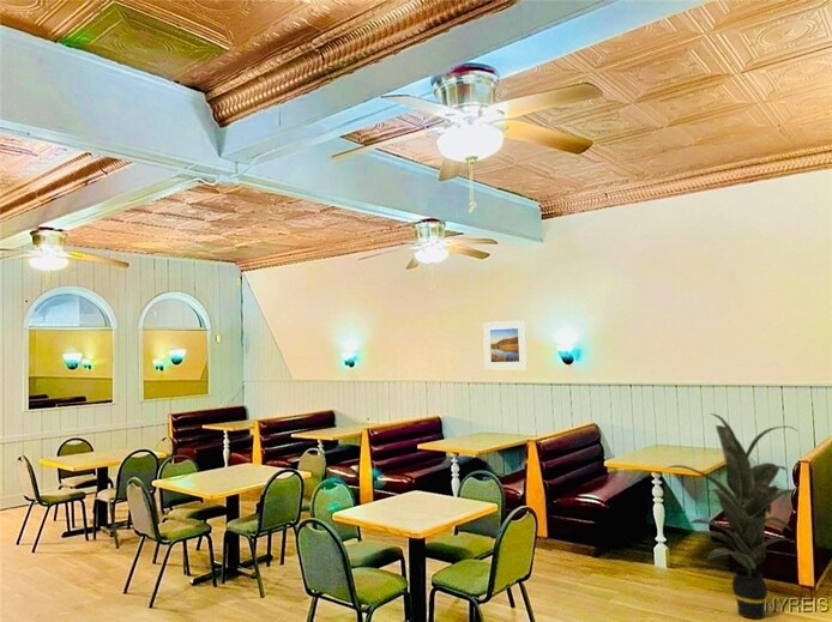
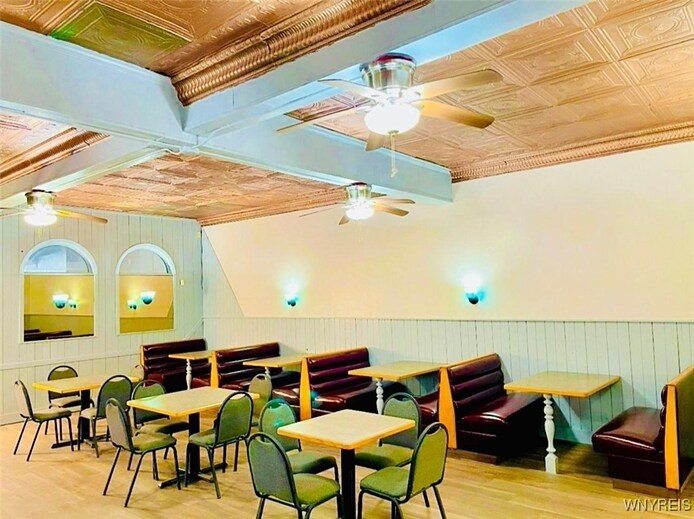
- indoor plant (738, 511)
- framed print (504, 345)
